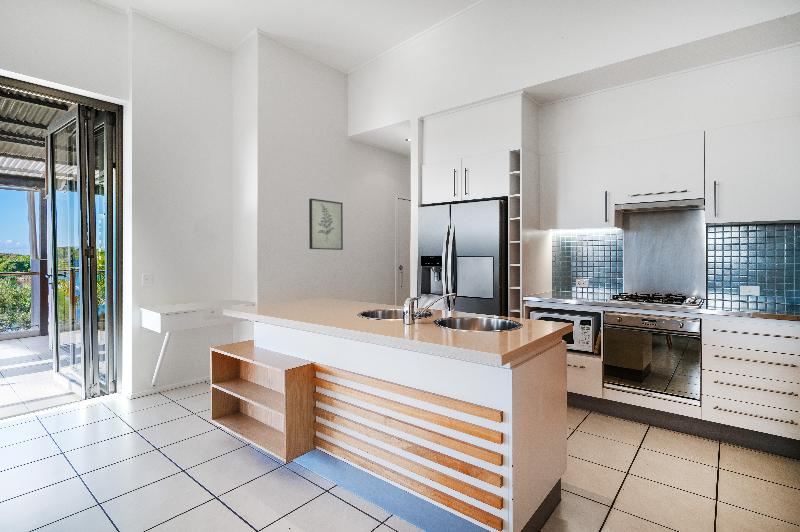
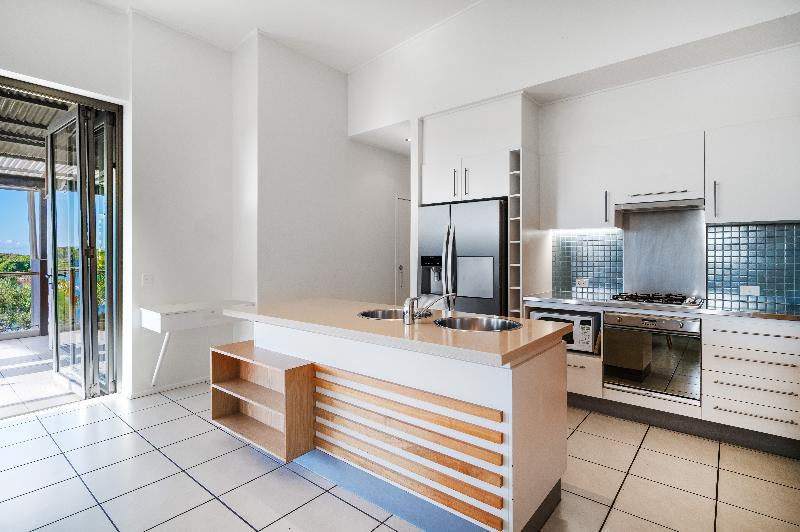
- wall art (326, 225)
